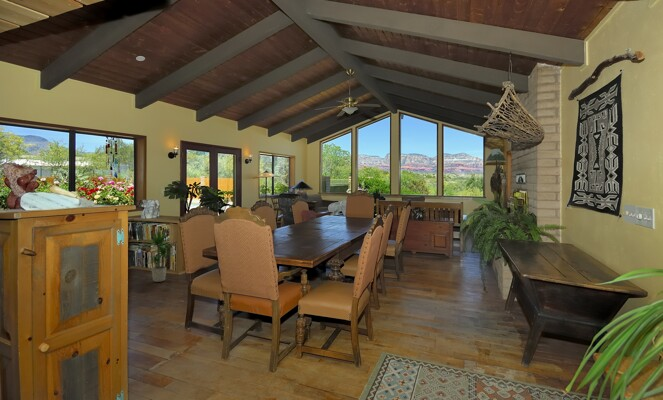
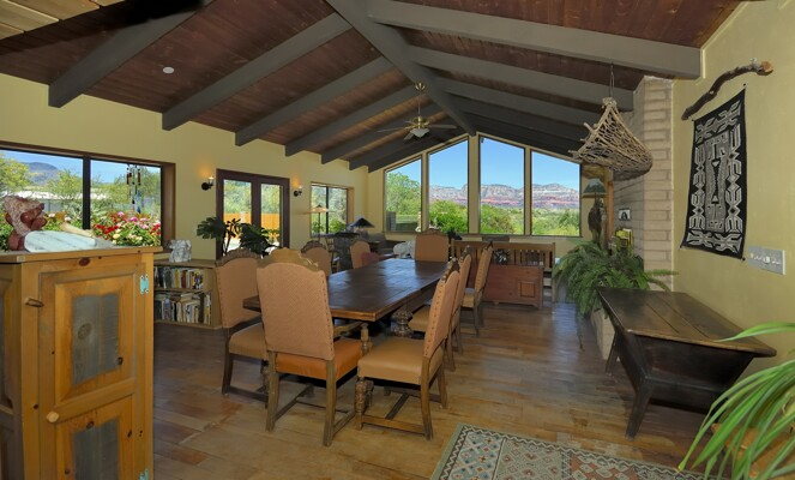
- potted plant (160, 255)
